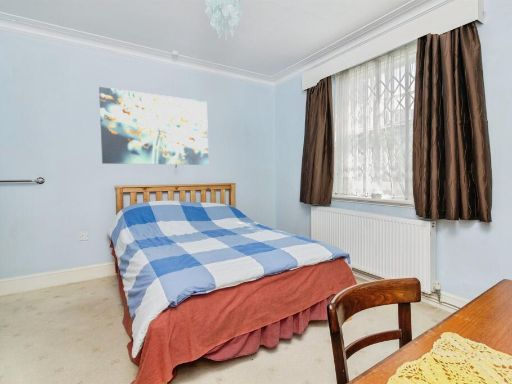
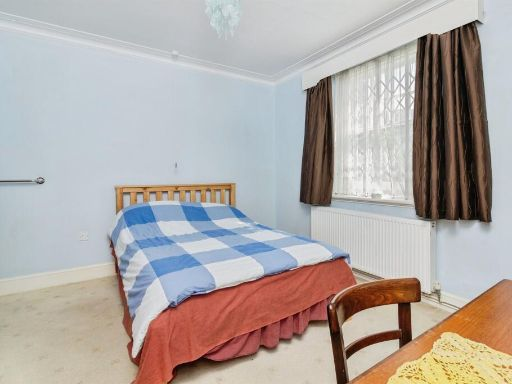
- wall art (159, 129)
